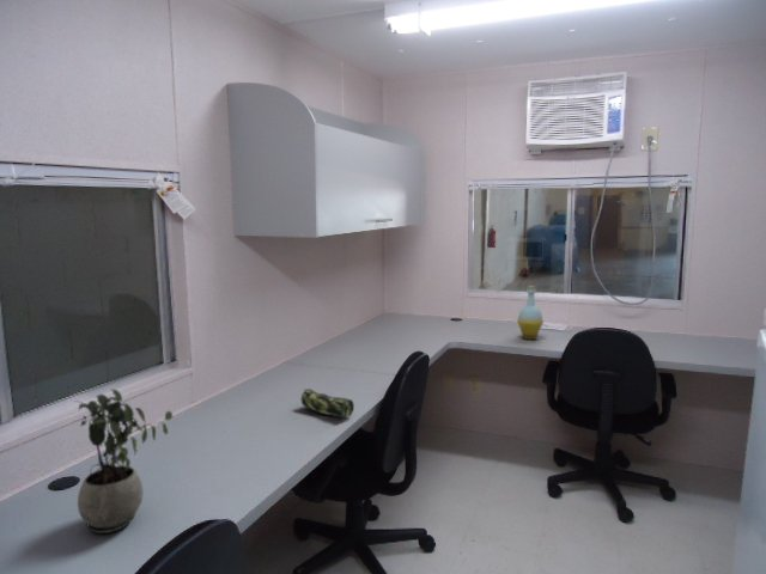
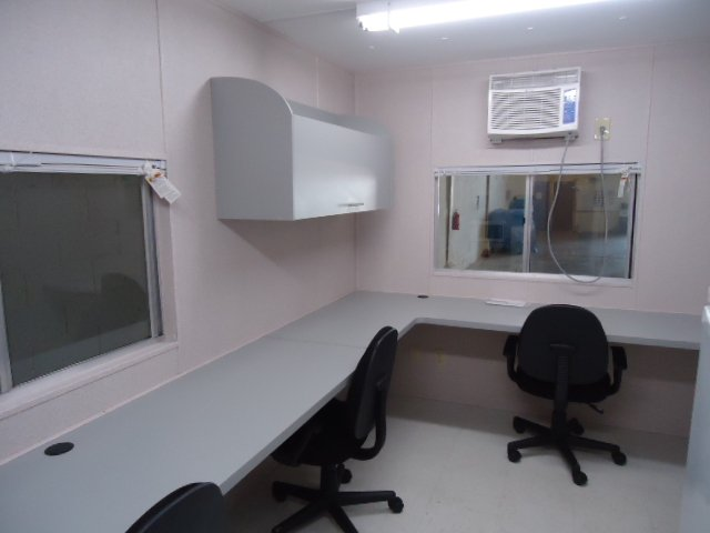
- bottle (530, 312)
- potted plant (121, 453)
- pencil case (326, 403)
